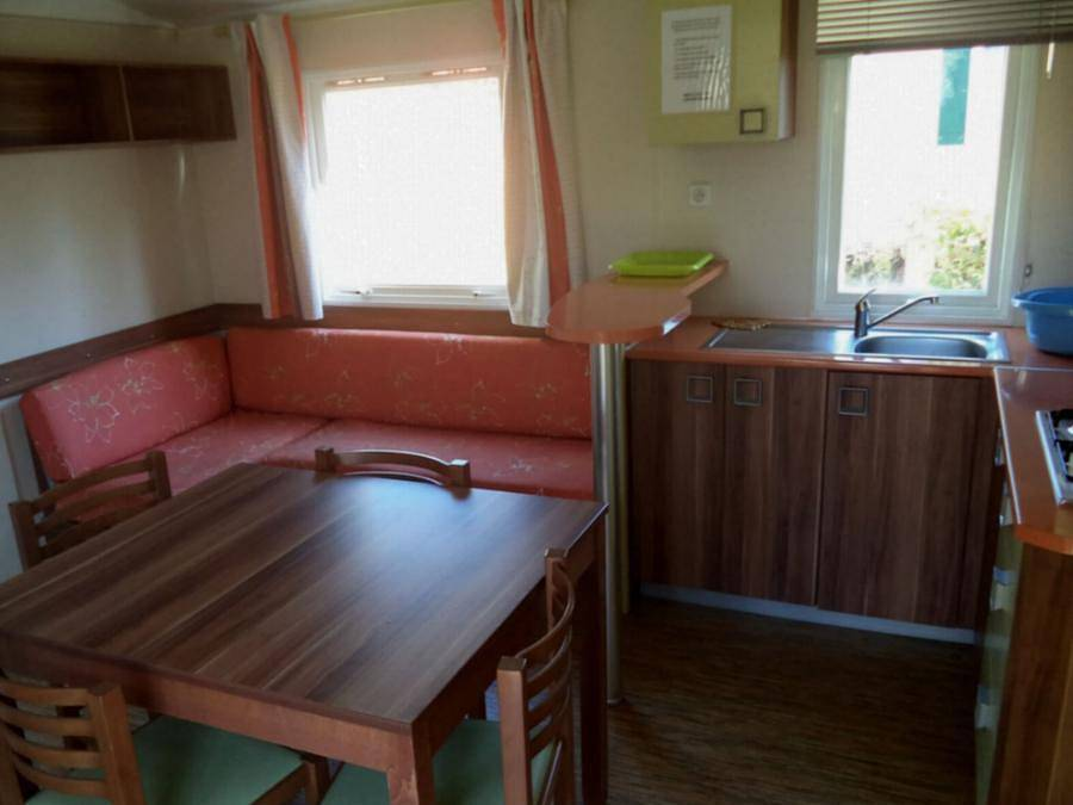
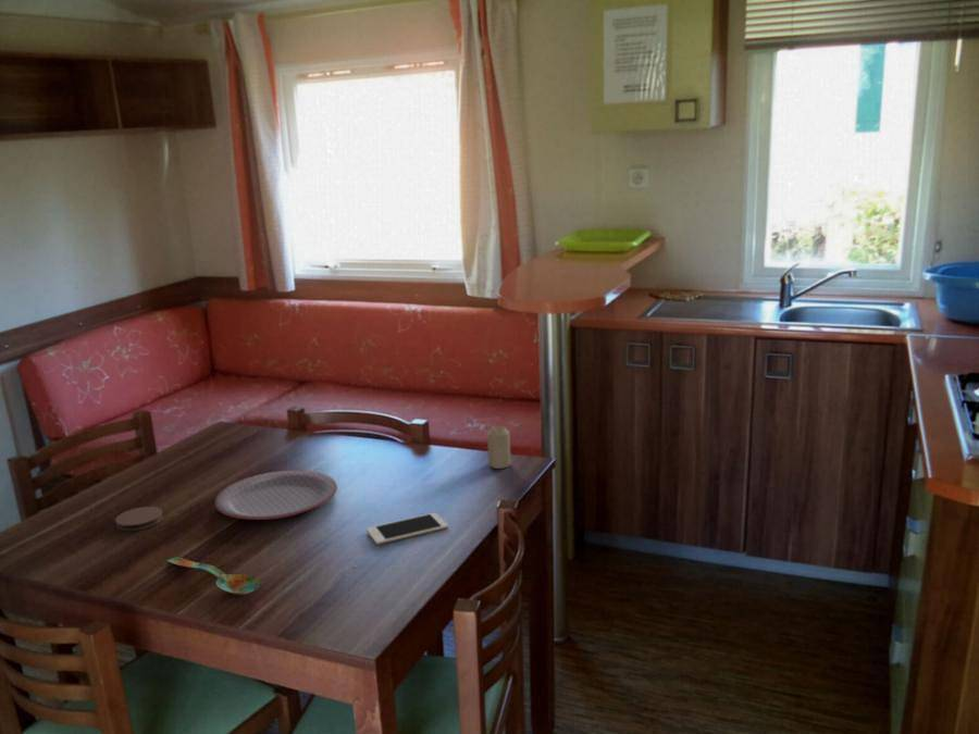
+ coaster (139, 518)
+ plate (276, 496)
+ cell phone (407, 527)
+ spoon (210, 572)
+ candle (498, 446)
